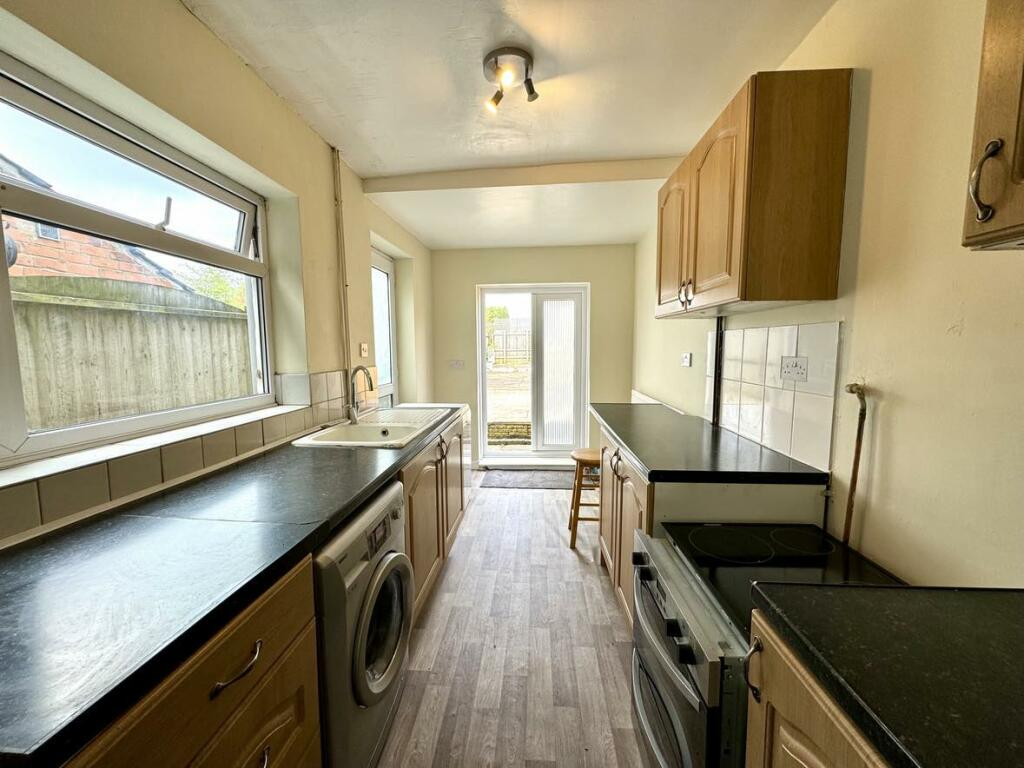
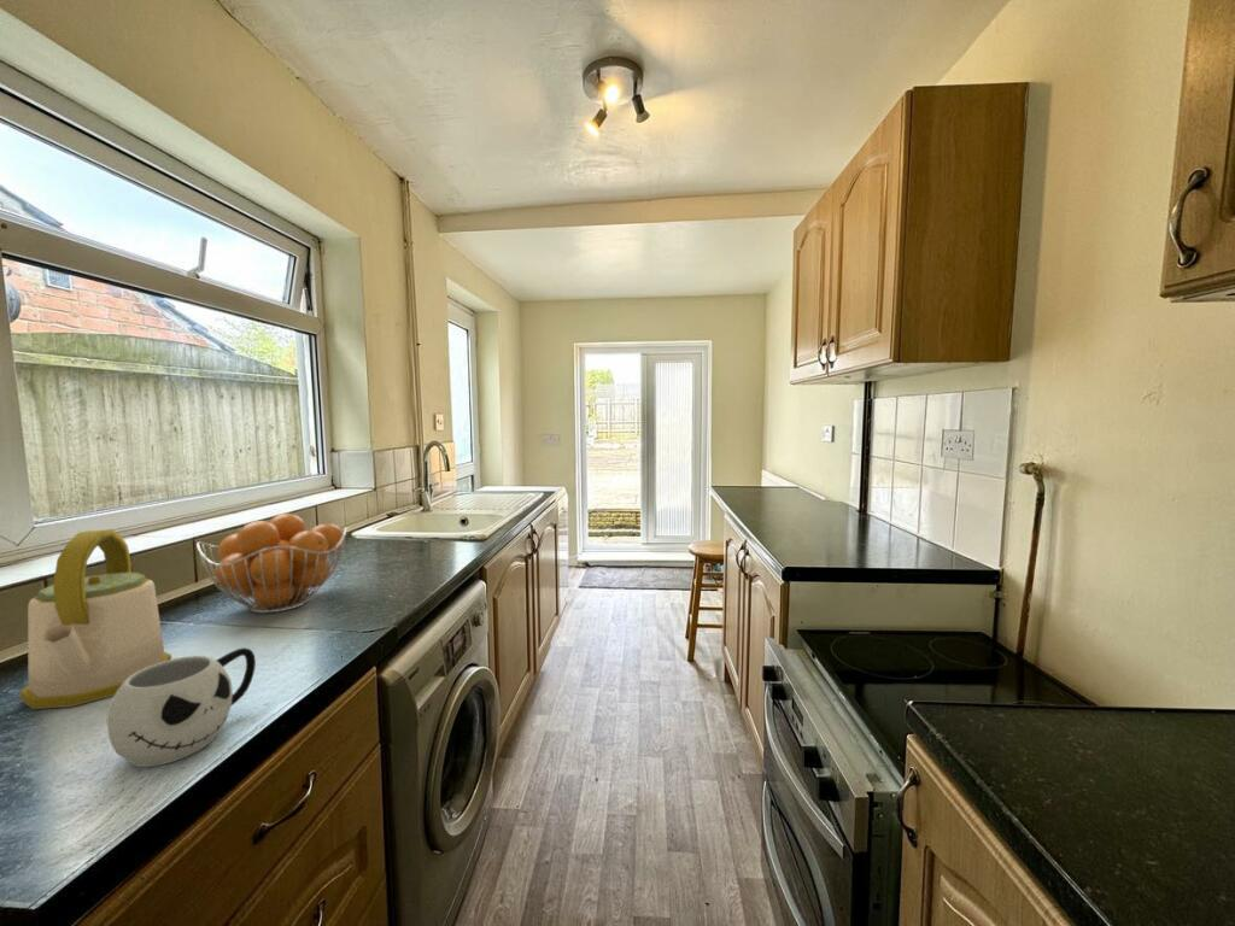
+ kettle (90, 609)
+ fruit basket (277, 561)
+ mug (193, 697)
